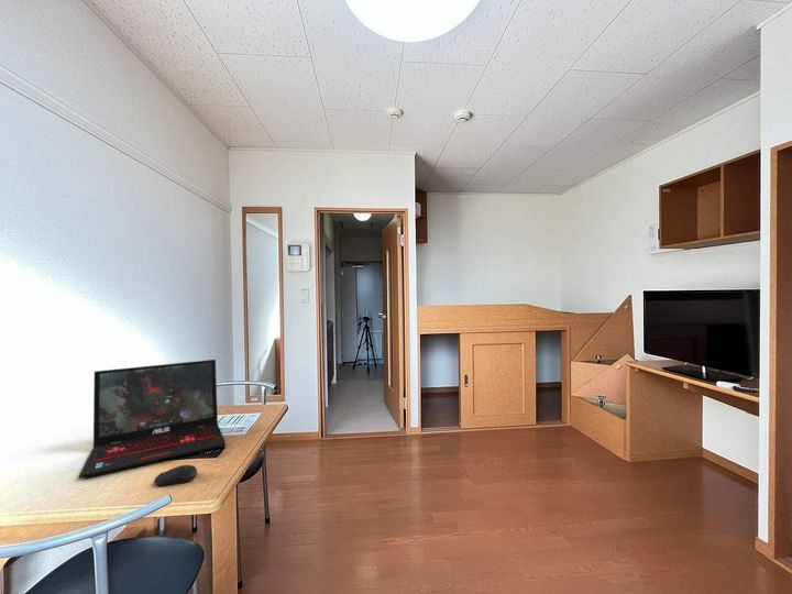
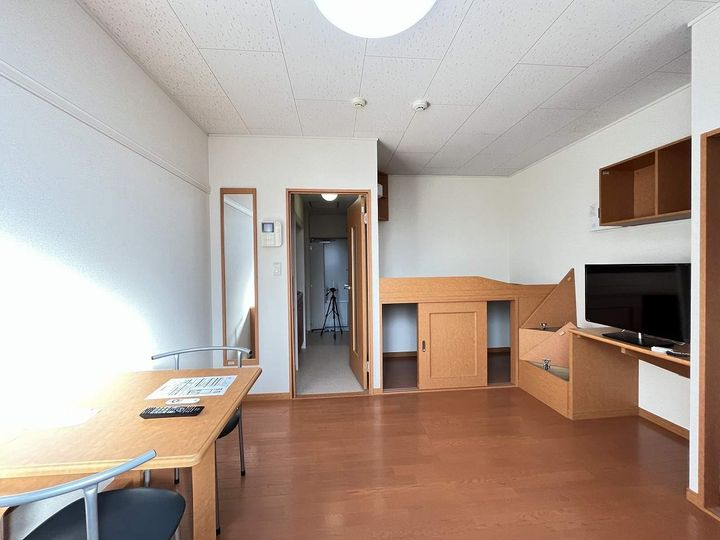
- laptop (158, 409)
- computer mouse (176, 473)
